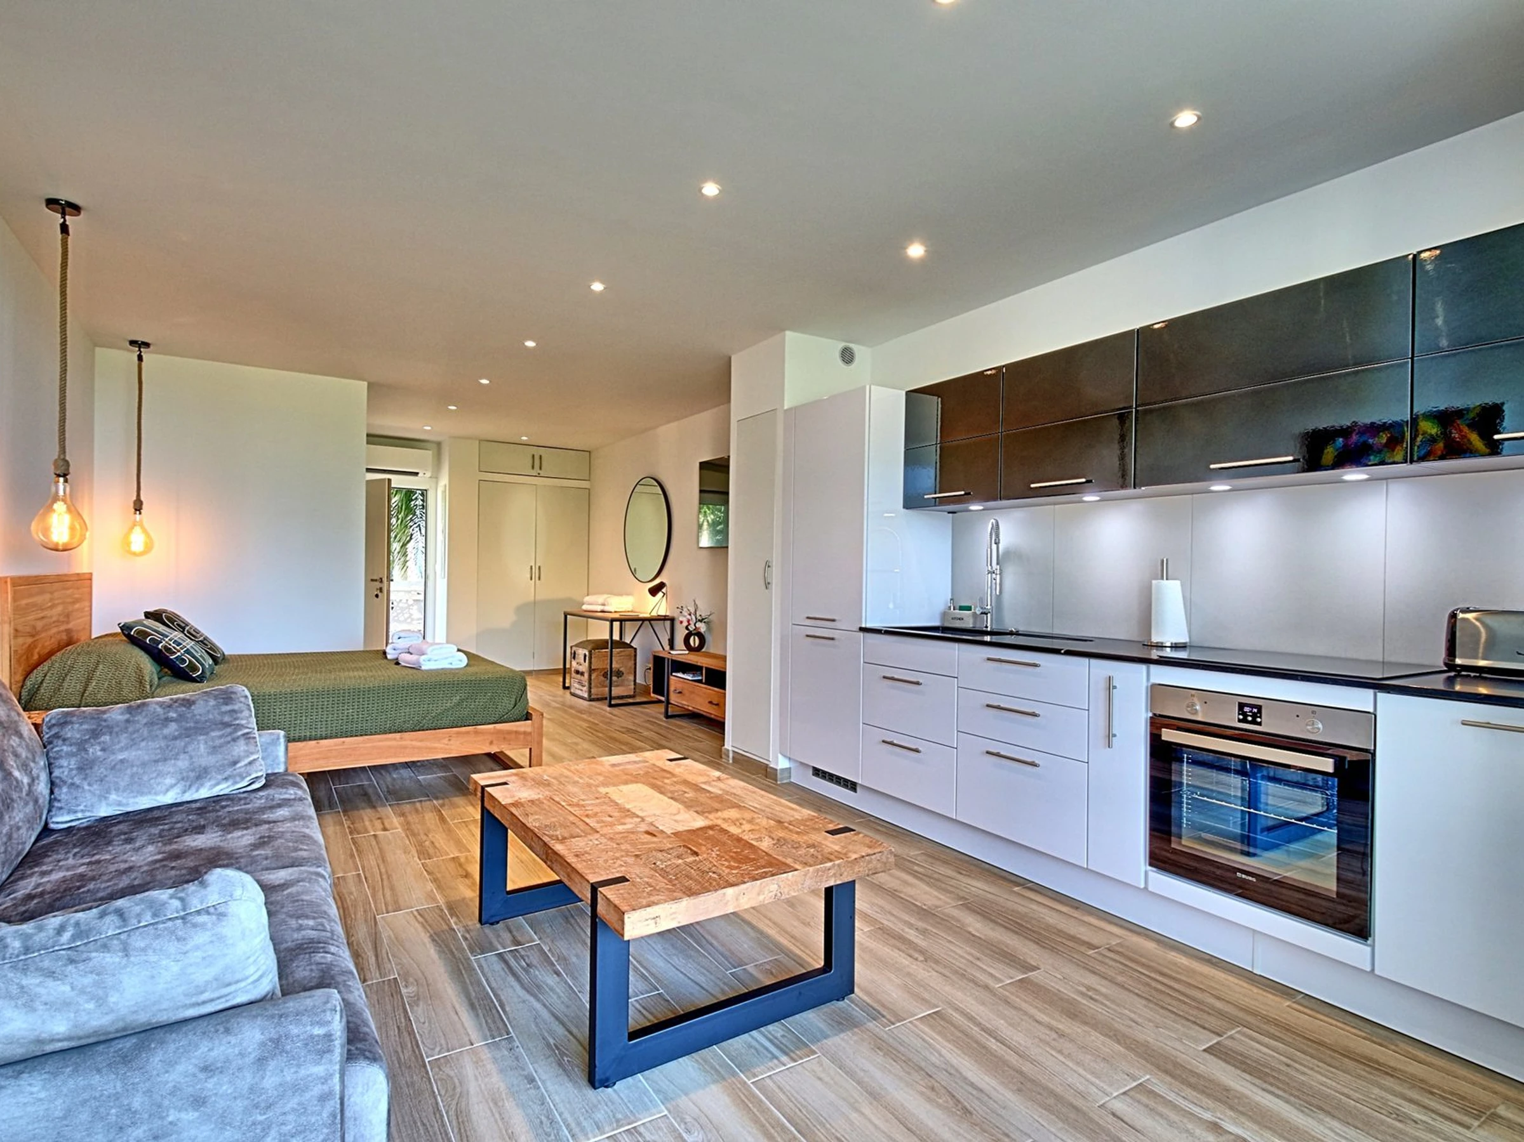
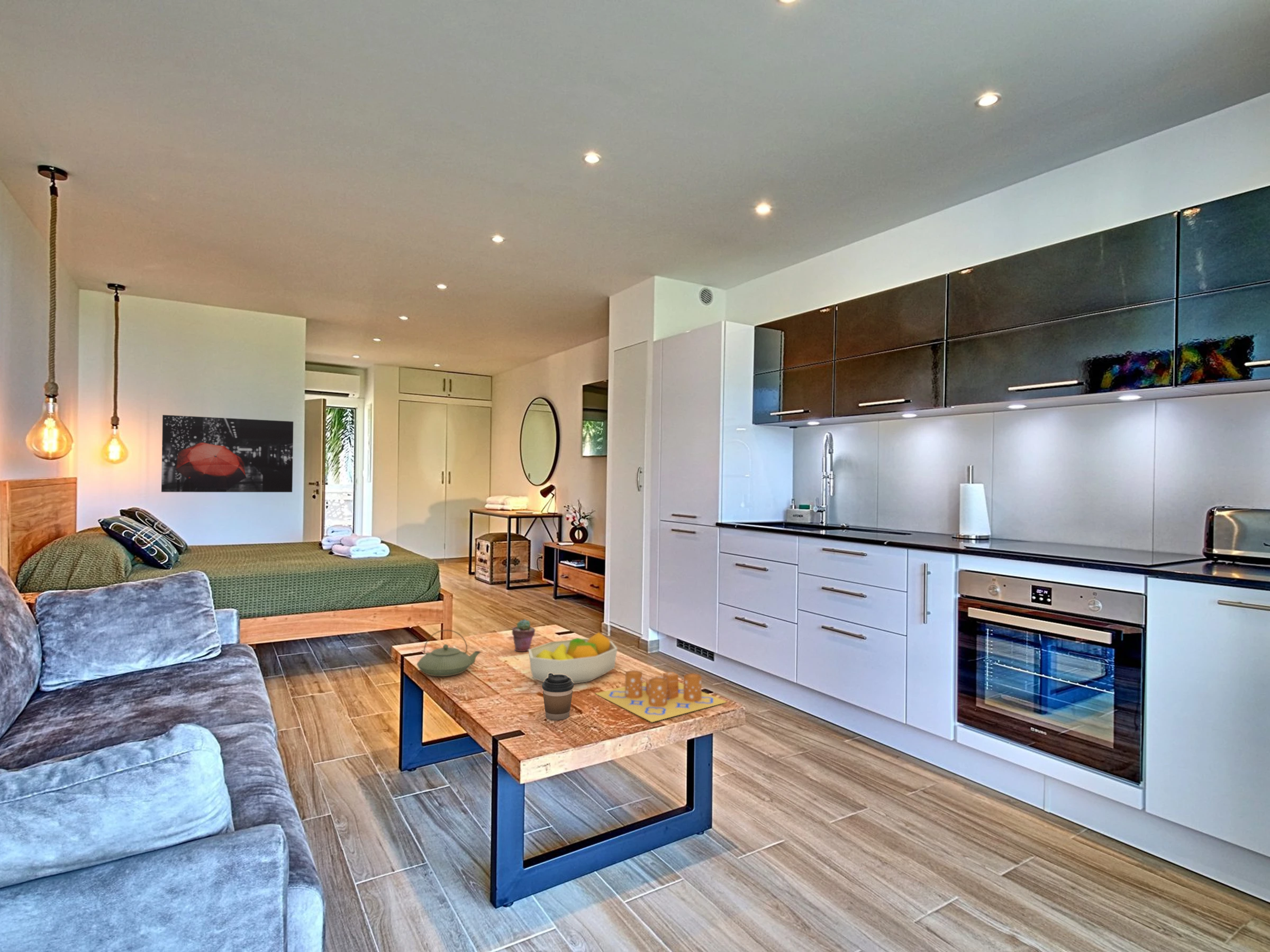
+ wall art (230, 455)
+ potted succulent (523, 634)
+ coffee cup (558, 695)
+ fruit bowl (573, 656)
+ candle (660, 686)
+ teapot (449, 650)
